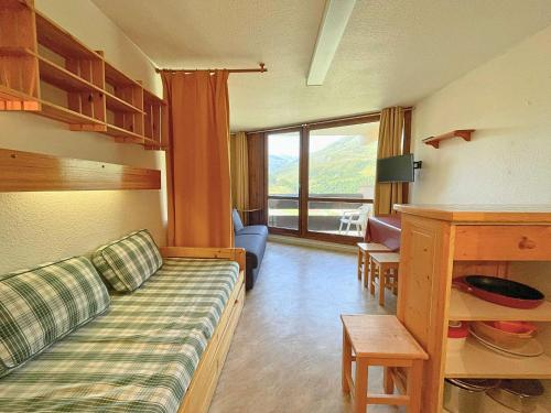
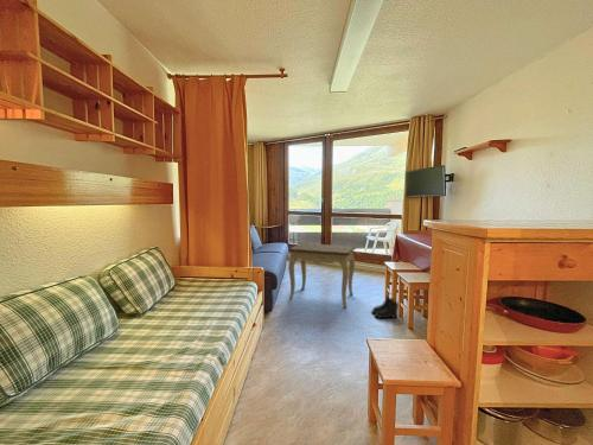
+ boots (384, 306)
+ side table (320, 262)
